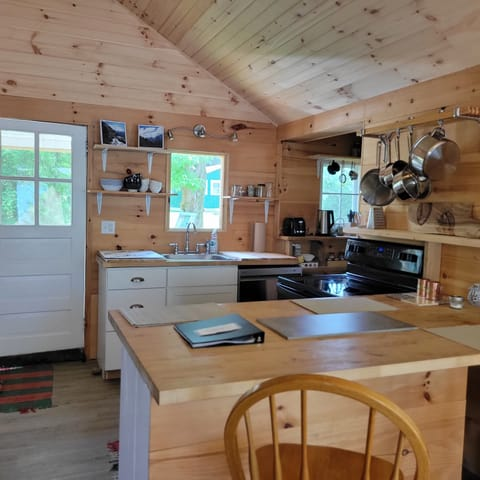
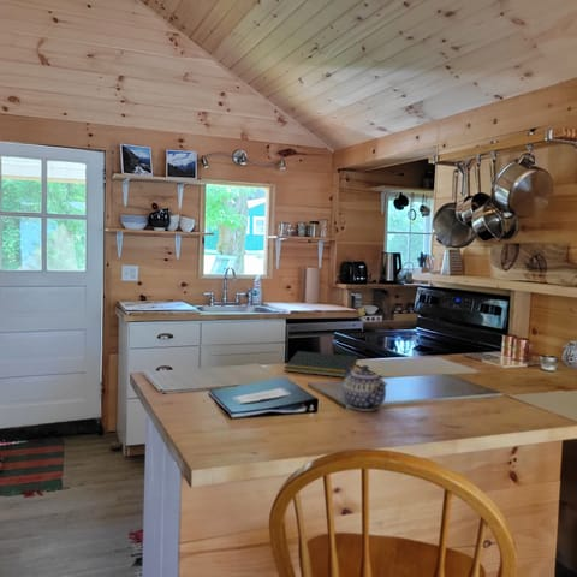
+ teapot (364, 386)
+ notepad (321, 363)
